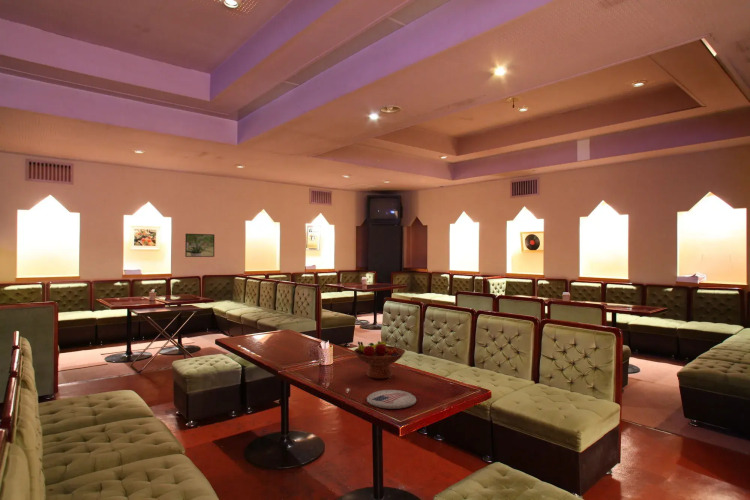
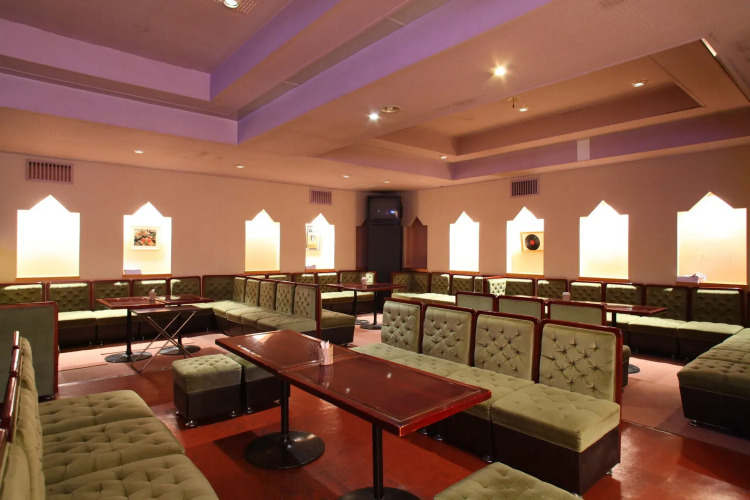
- fruit bowl (379, 358)
- plate (391, 398)
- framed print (200, 245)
